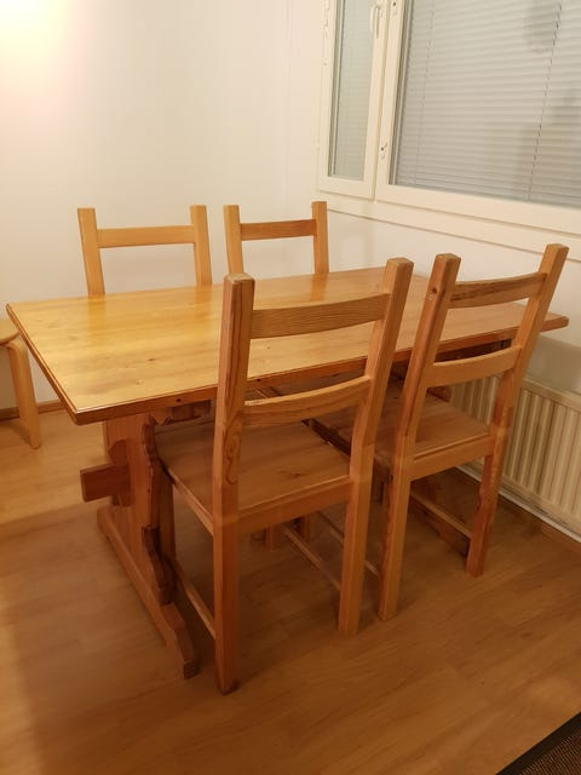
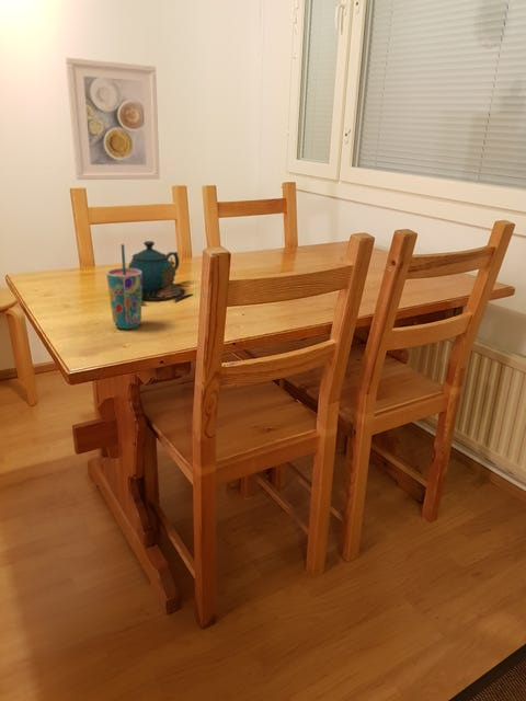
+ teapot (153, 267)
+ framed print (115, 123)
+ cup (125, 286)
